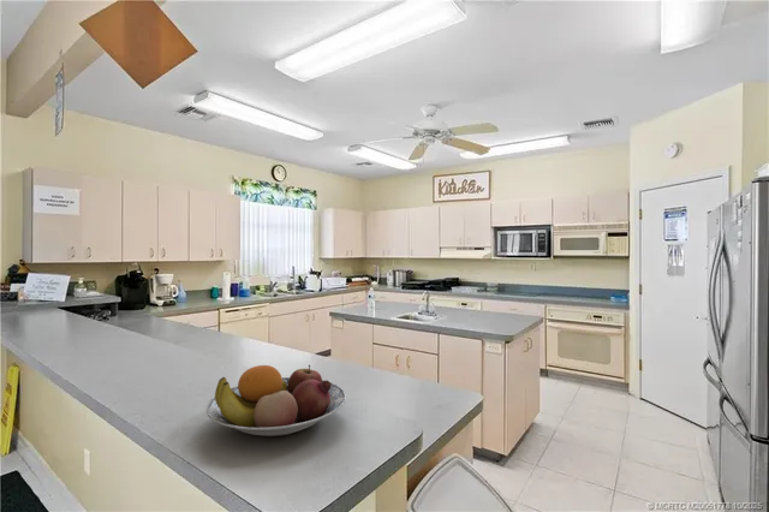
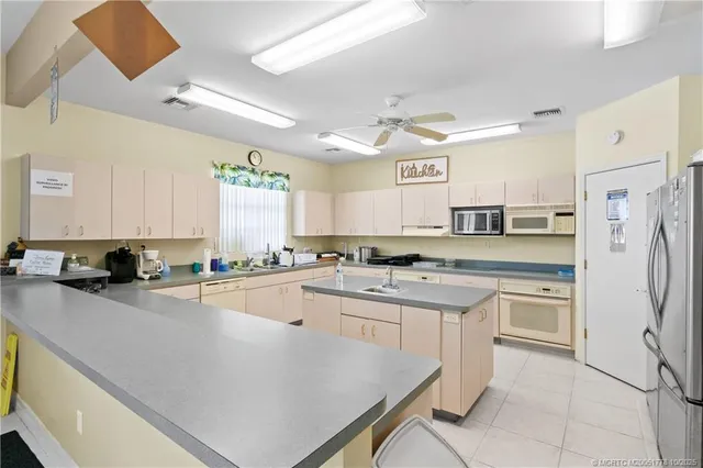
- fruit bowl (279, 393)
